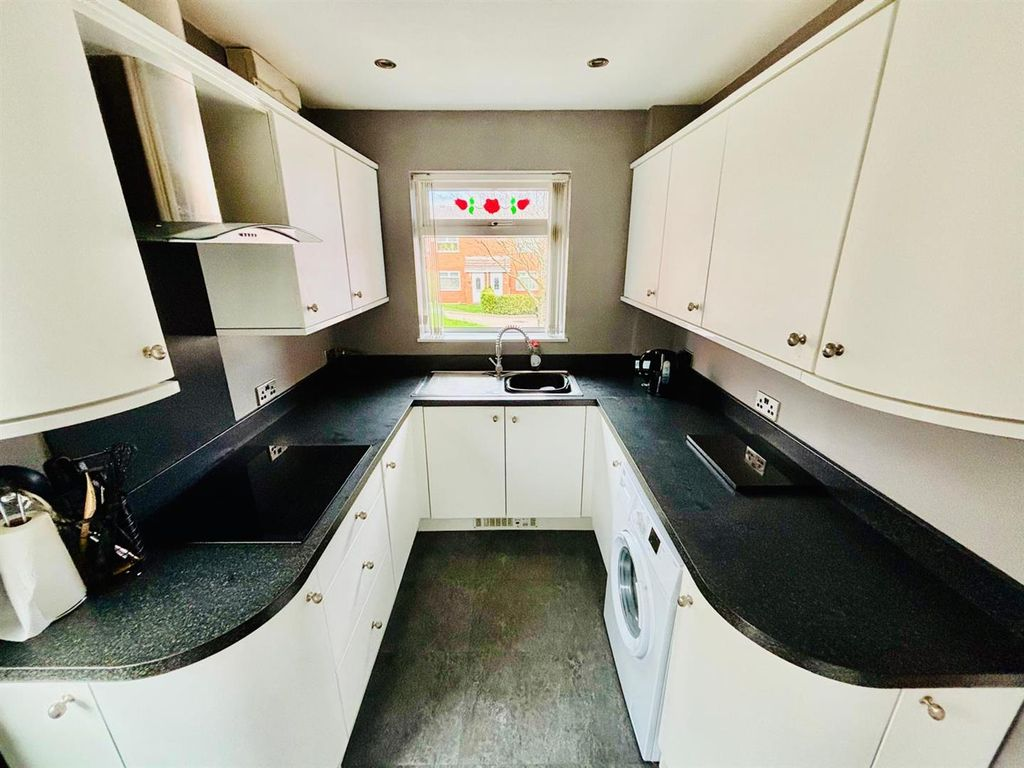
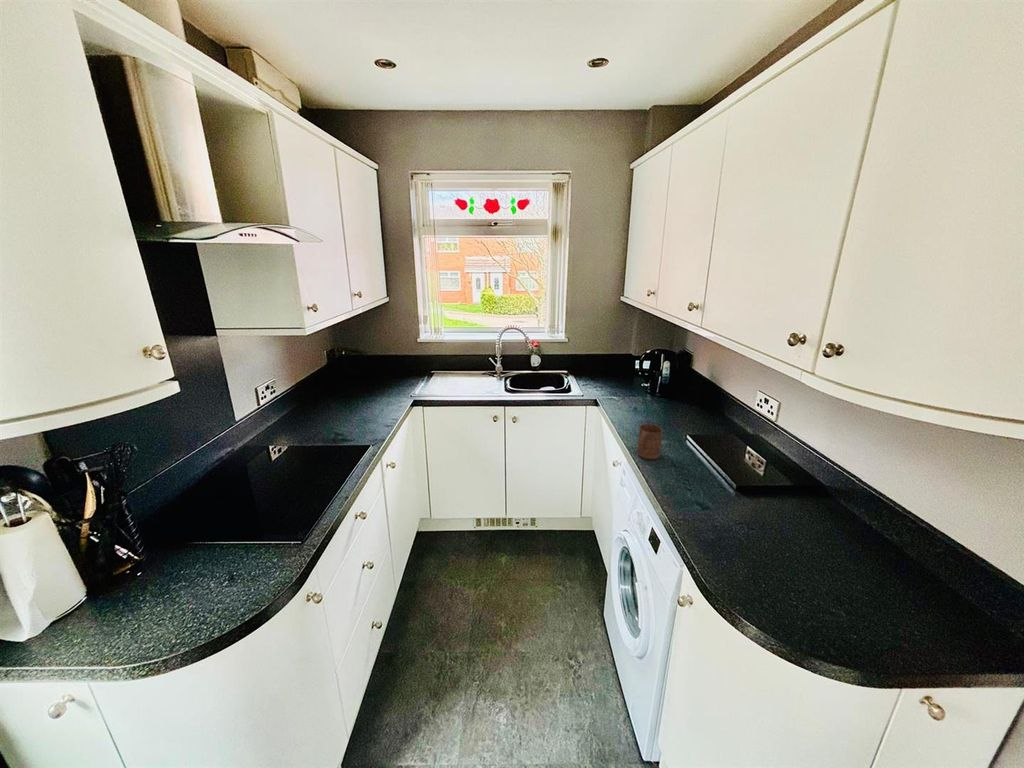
+ cup (649, 443)
